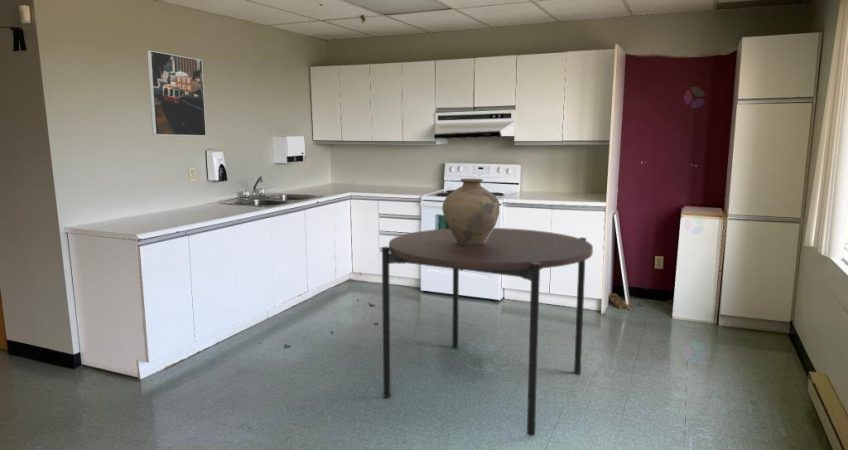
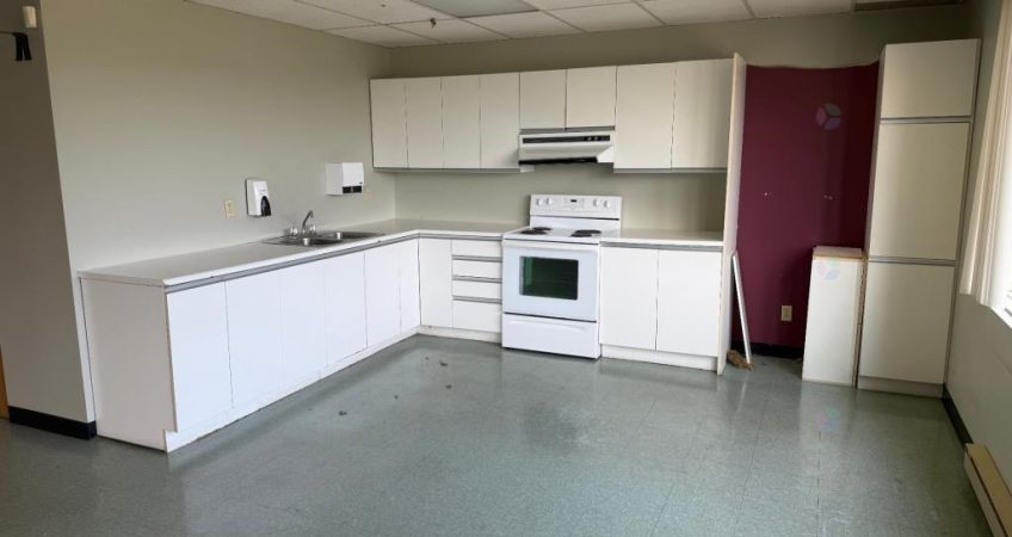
- vase (471, 210)
- dining table (457, 314)
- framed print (178, 95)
